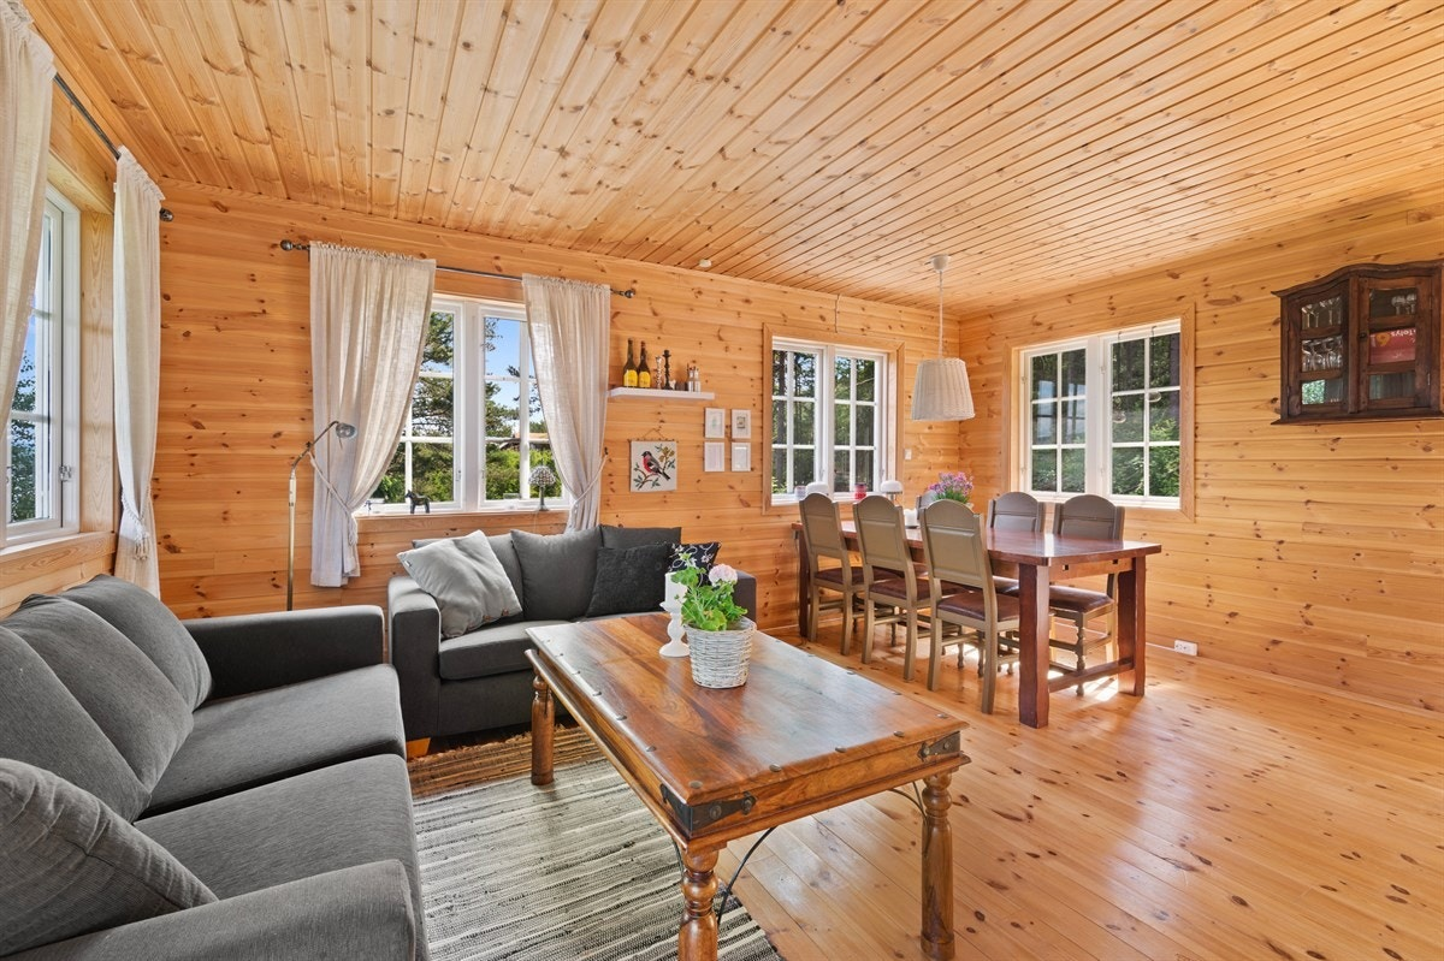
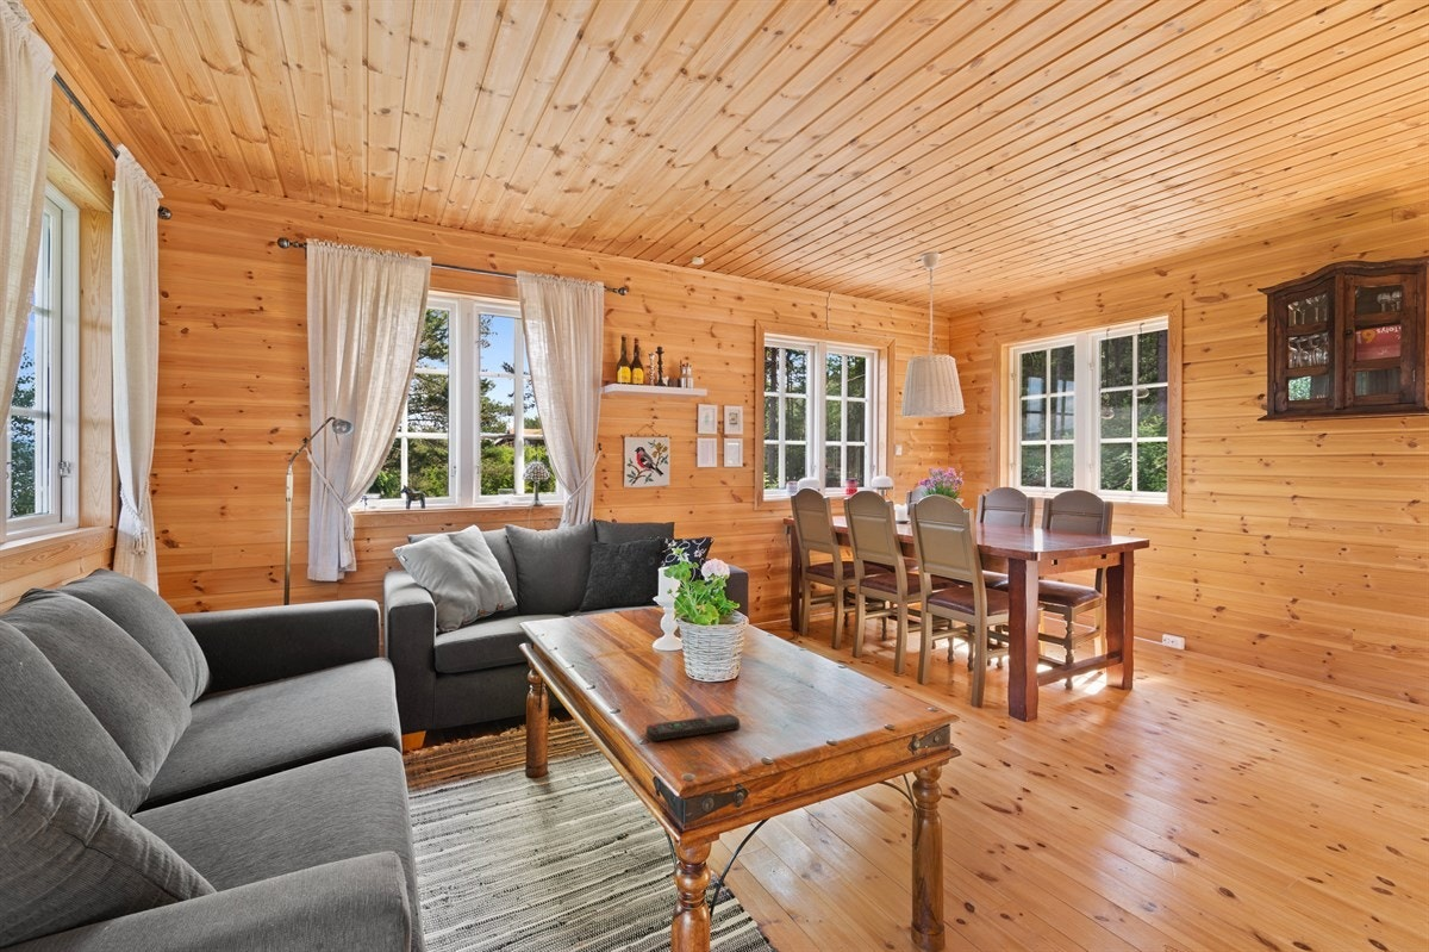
+ remote control (693, 726)
